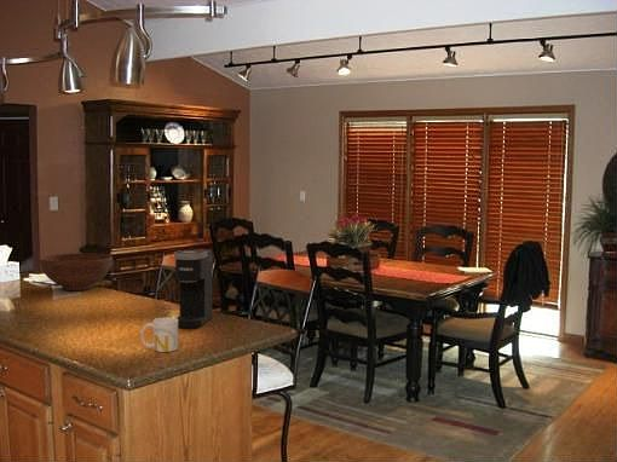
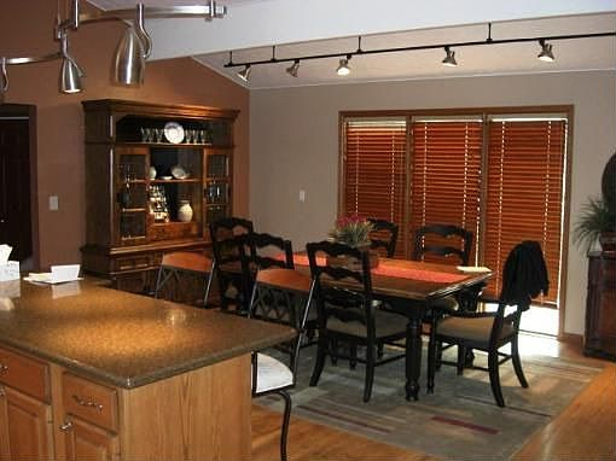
- fruit bowl (76, 272)
- coffee maker (194, 285)
- mug (161, 335)
